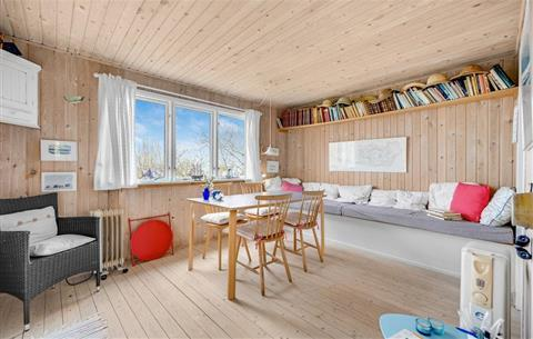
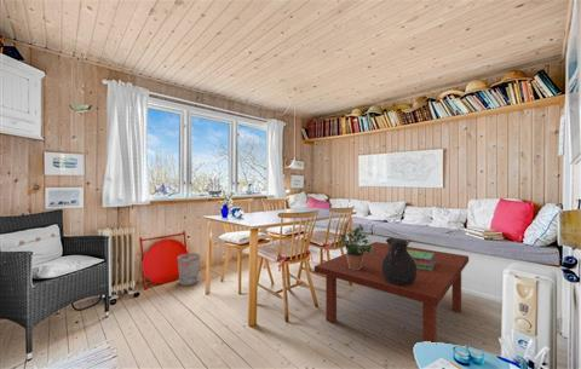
+ wastebasket (188, 269)
+ potted plant (352, 246)
+ stack of books (413, 258)
+ ceramic jug (398, 259)
+ coffee table (396, 287)
